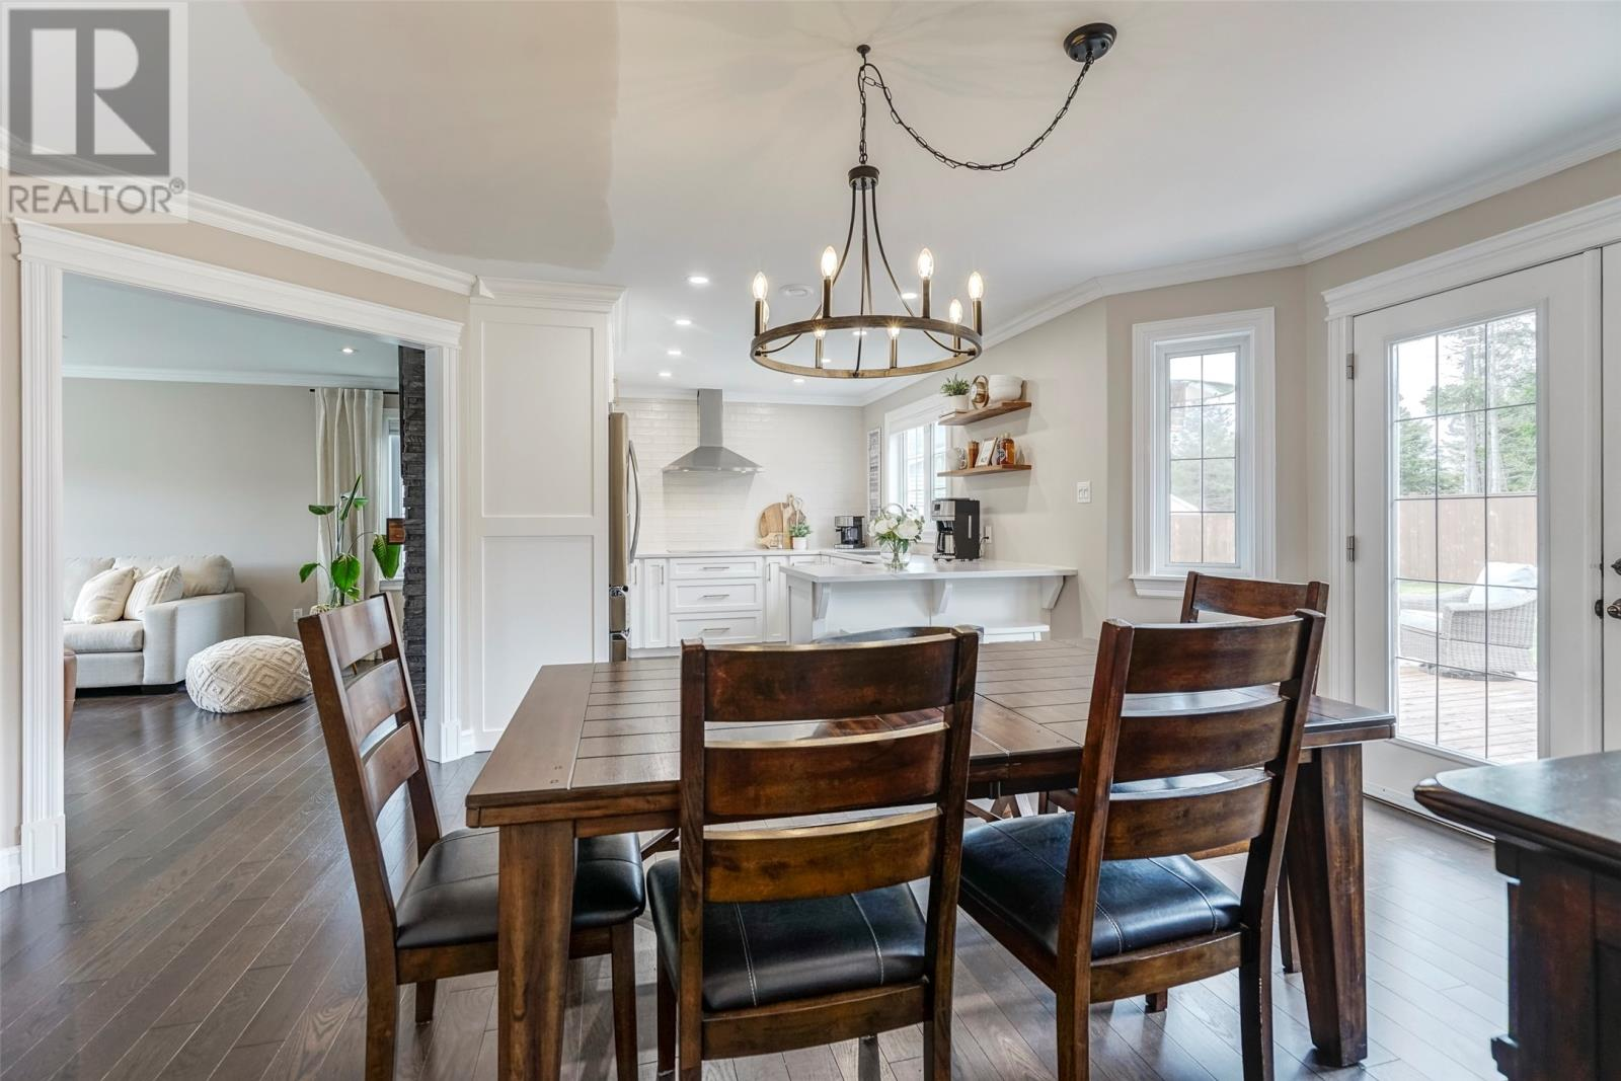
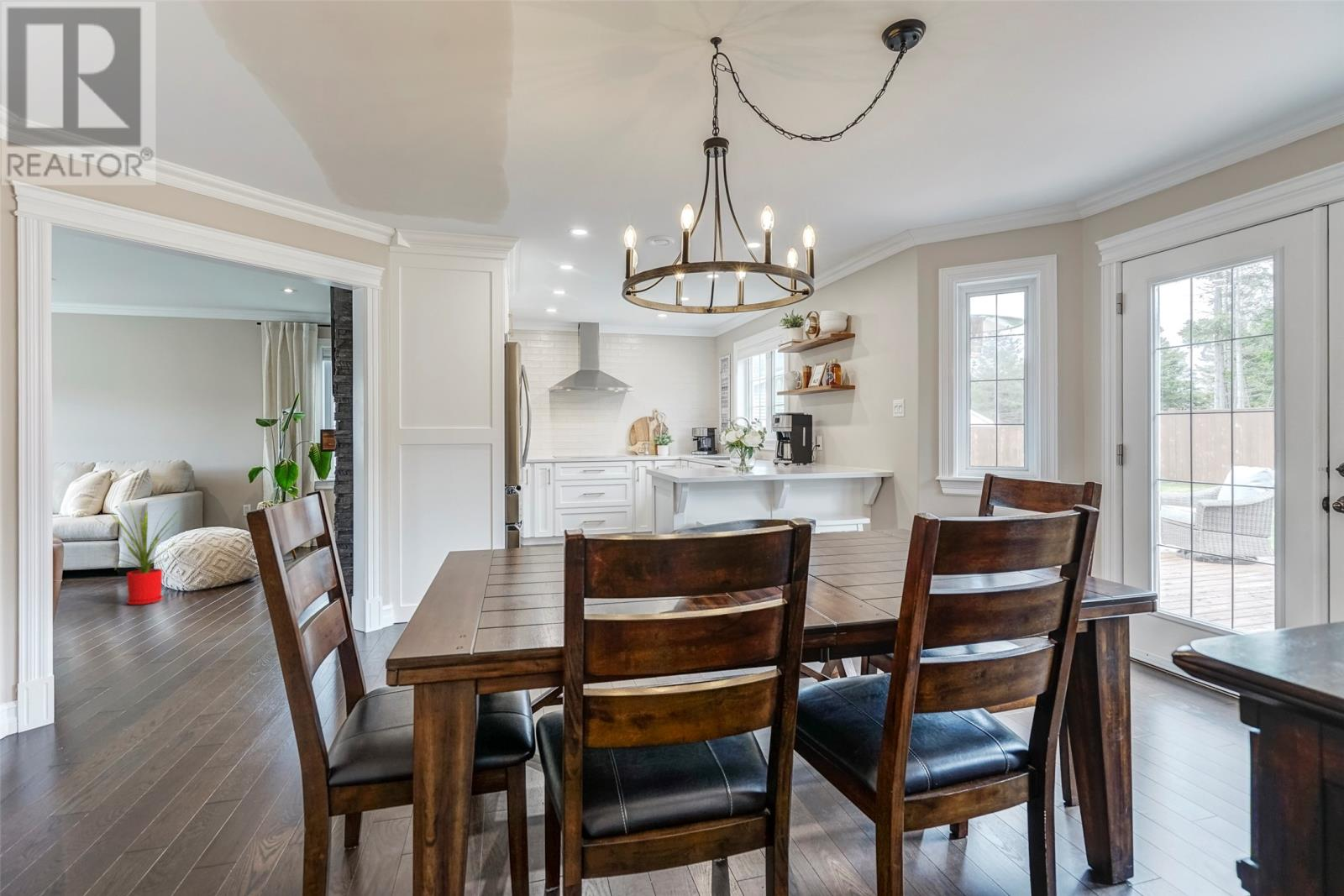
+ house plant (146, 552)
